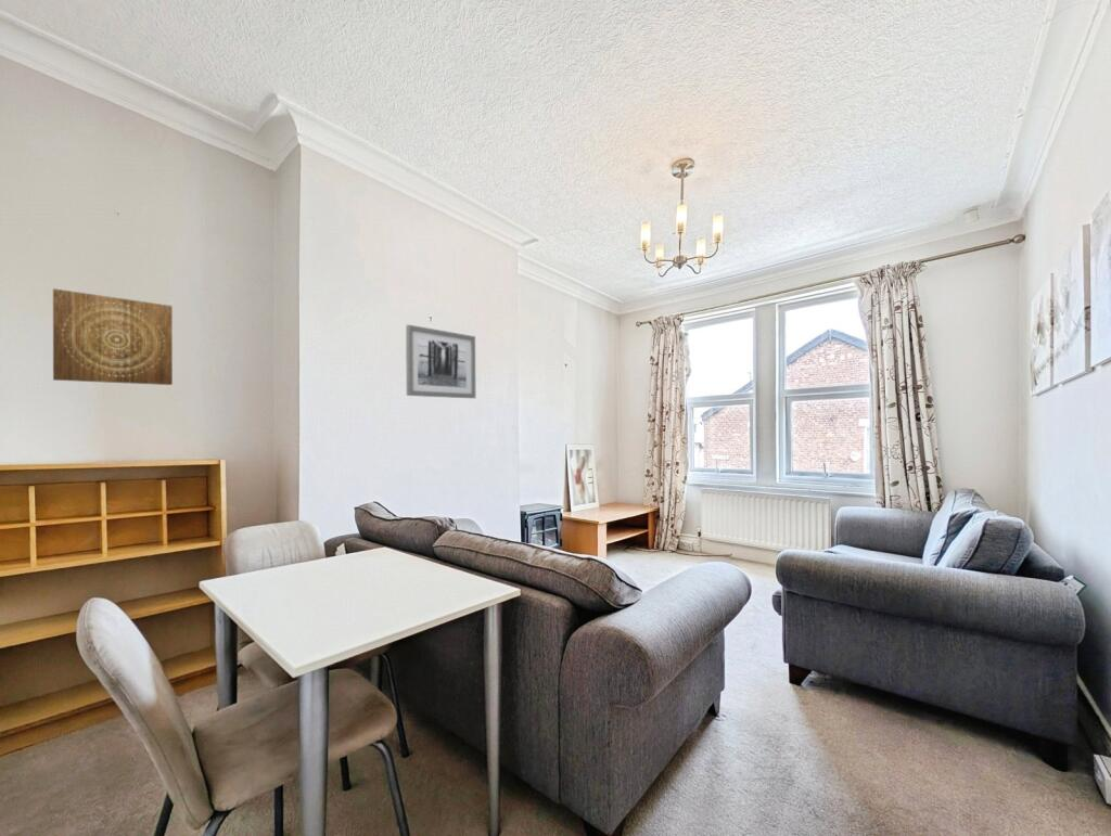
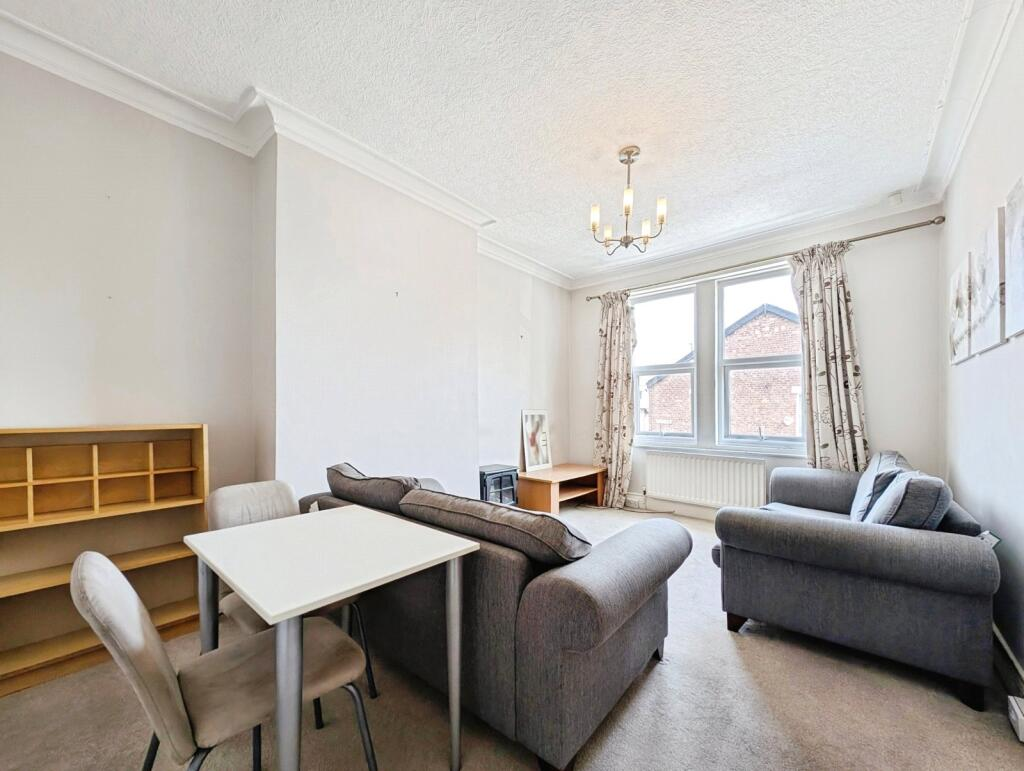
- wall art (116, 339)
- wall art (443, 363)
